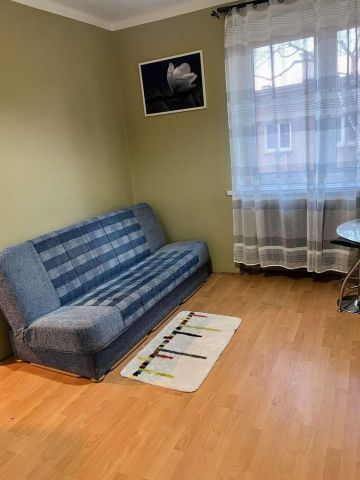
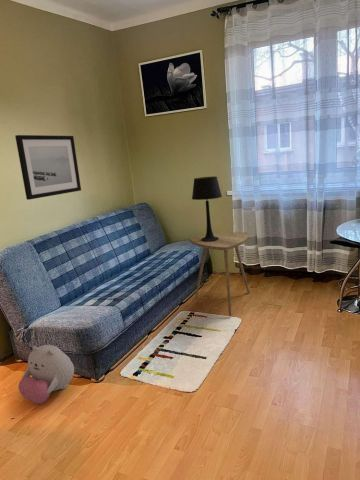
+ table lamp (207, 208)
+ side table (225, 270)
+ plush toy (46, 370)
+ wall art (51, 165)
